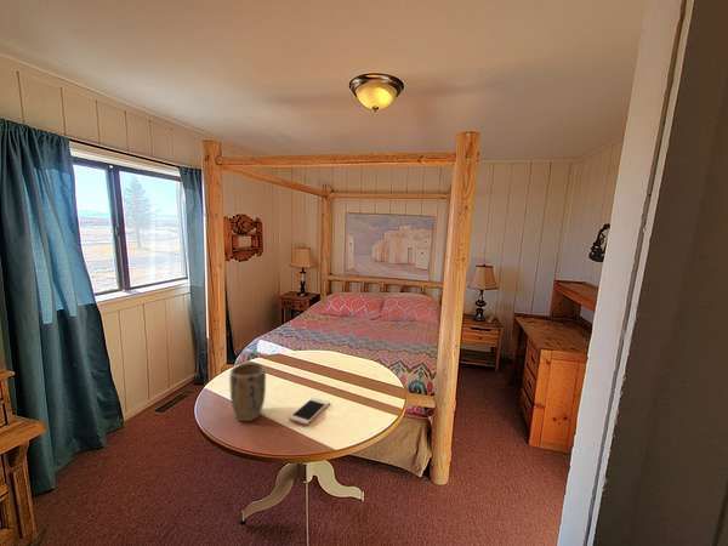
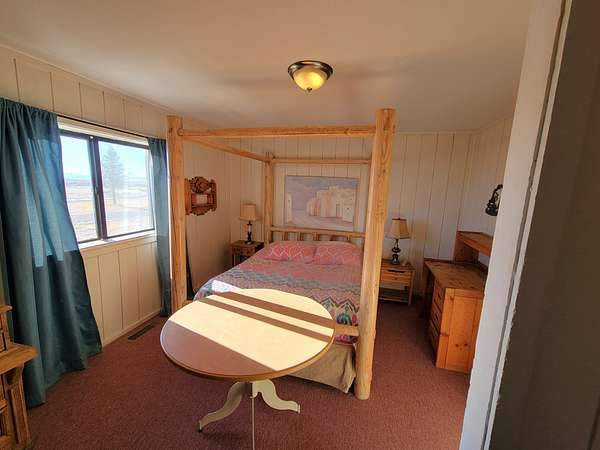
- plant pot (248, 392)
- cell phone (309, 410)
